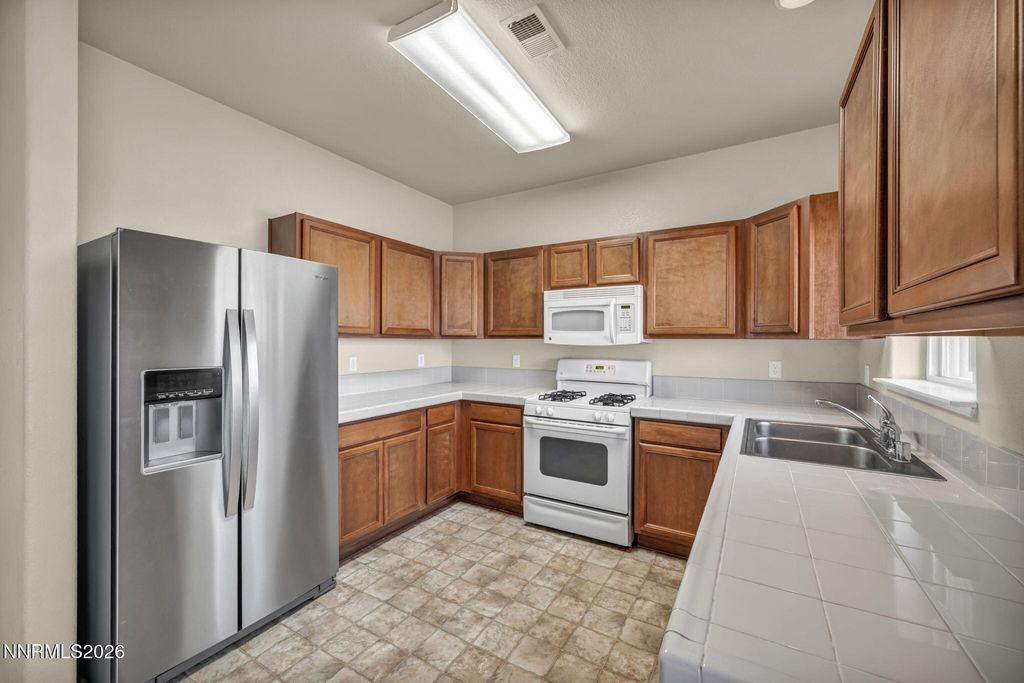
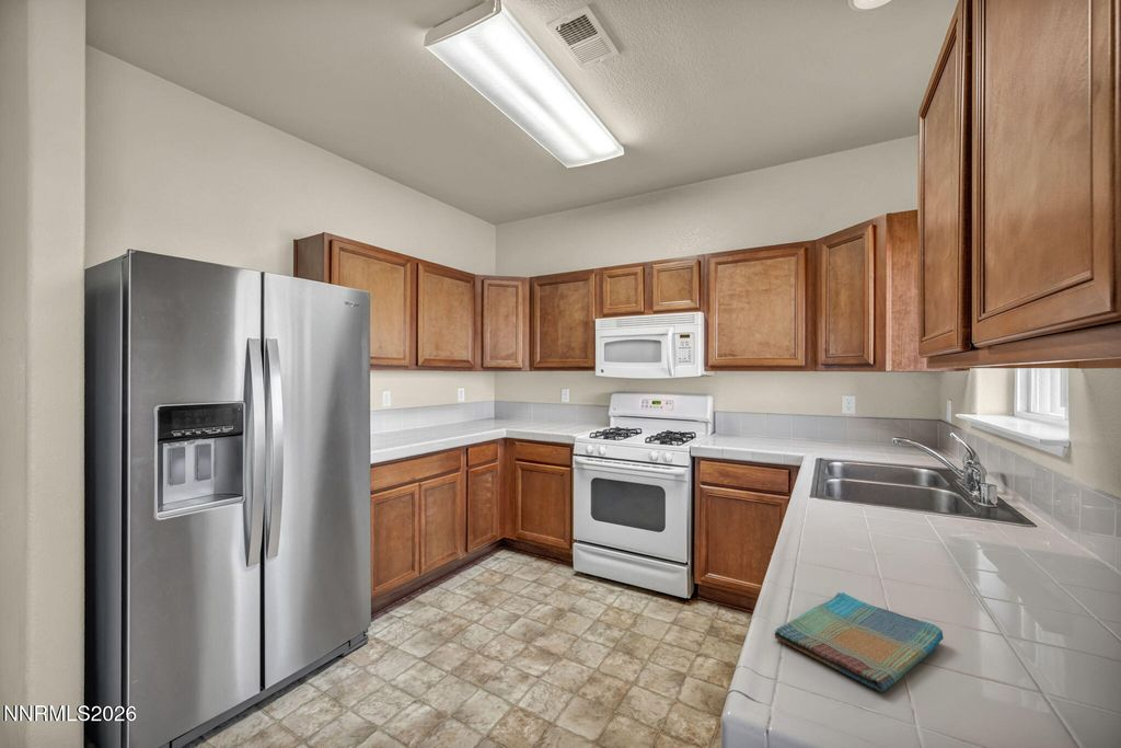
+ dish towel (858, 633)
